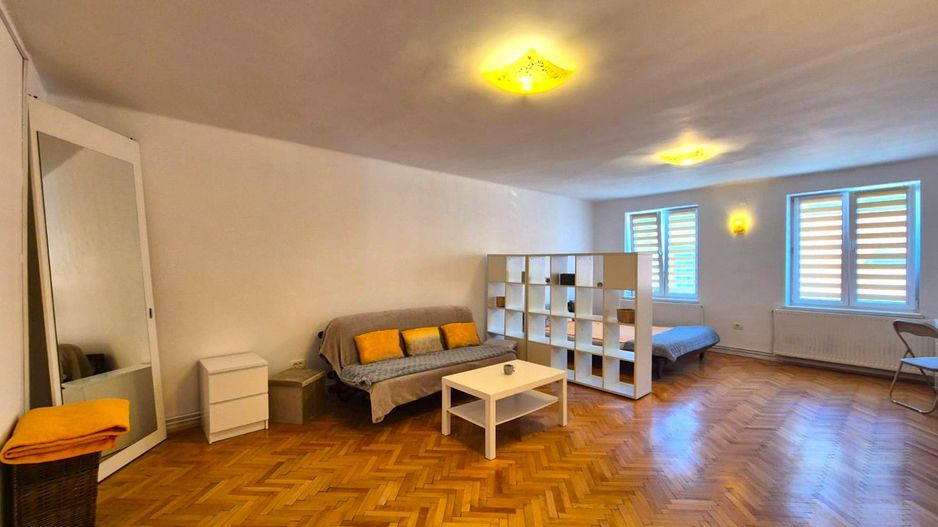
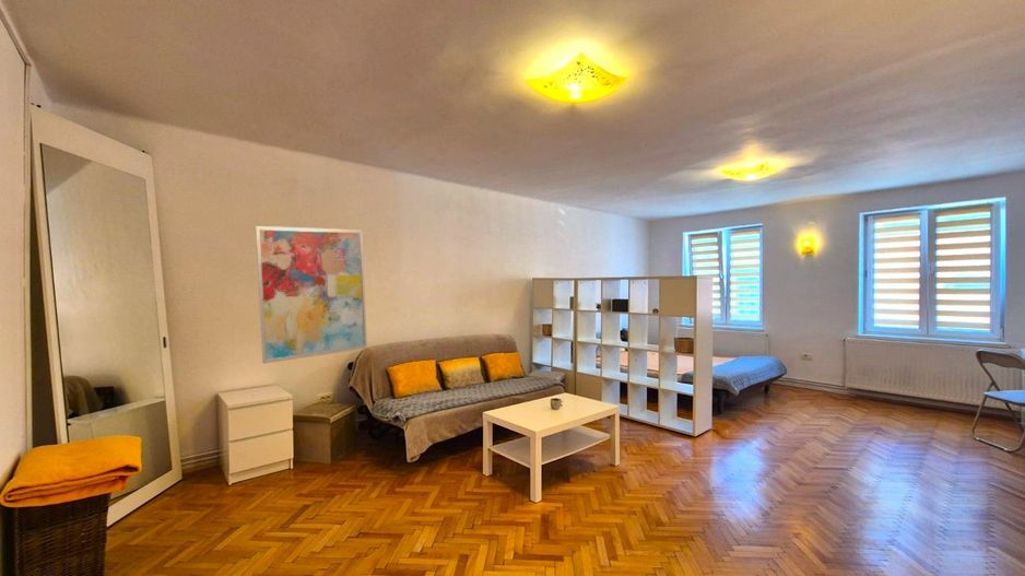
+ wall art (315, 292)
